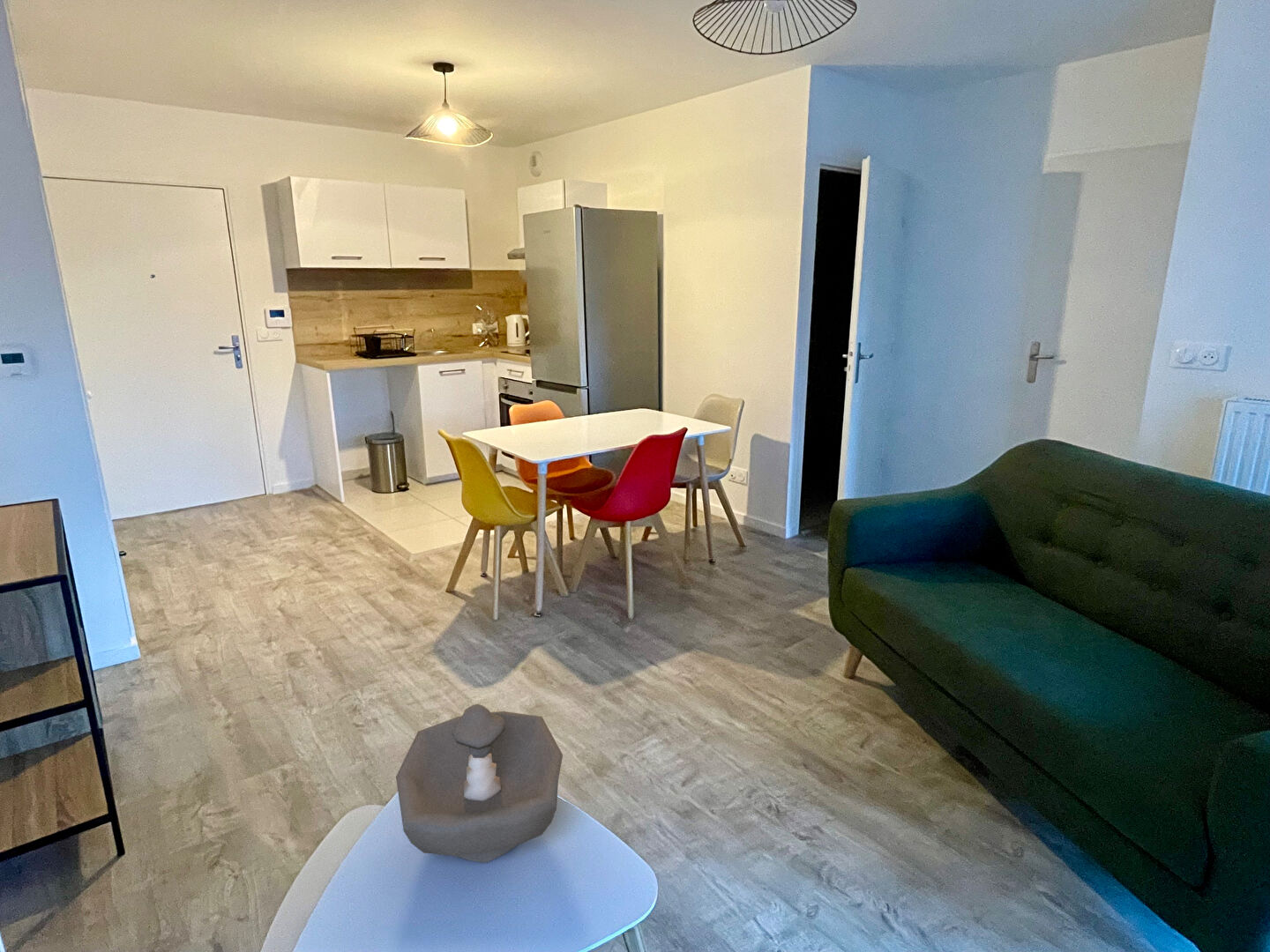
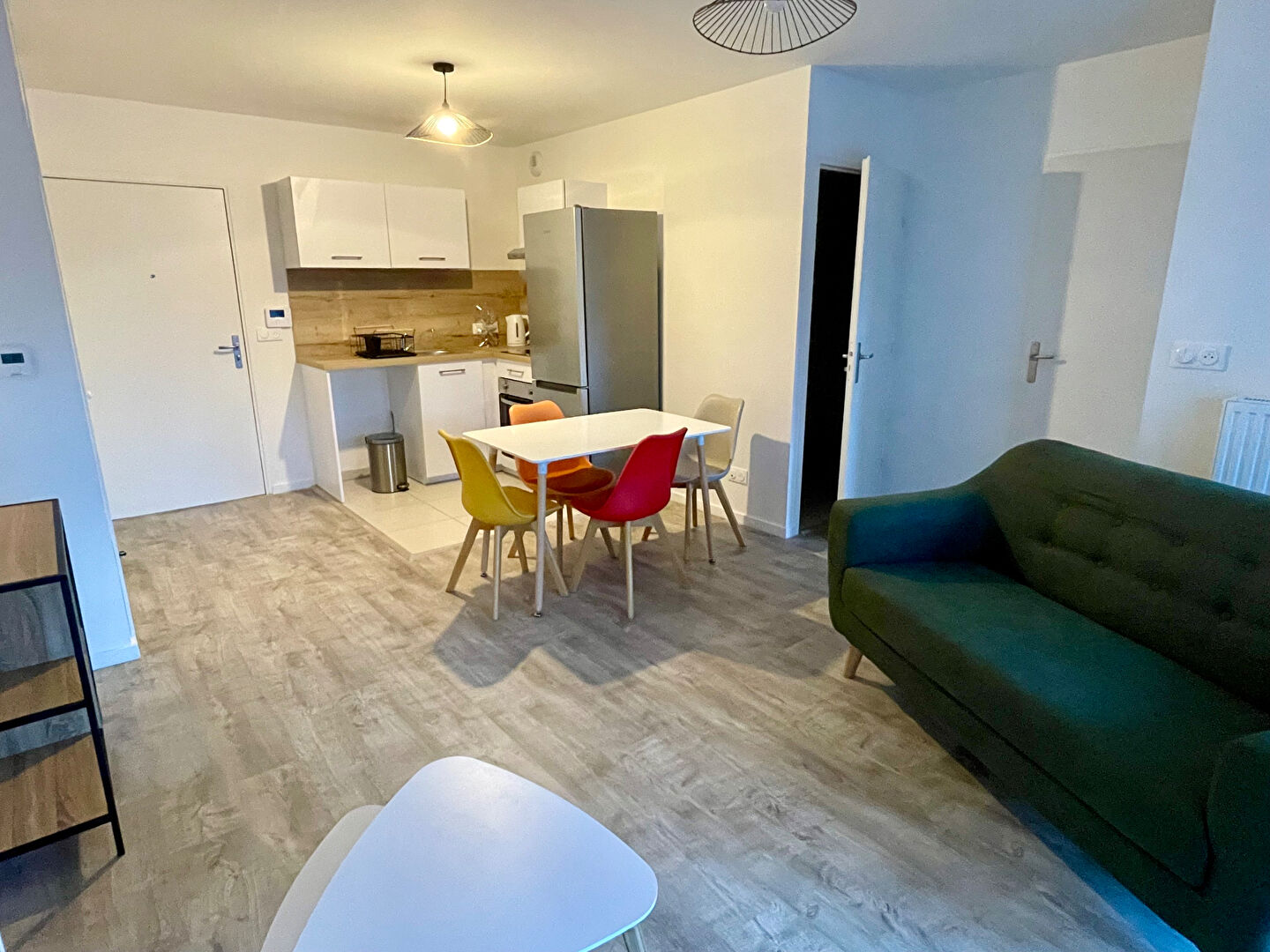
- decorative bowl (482, 770)
